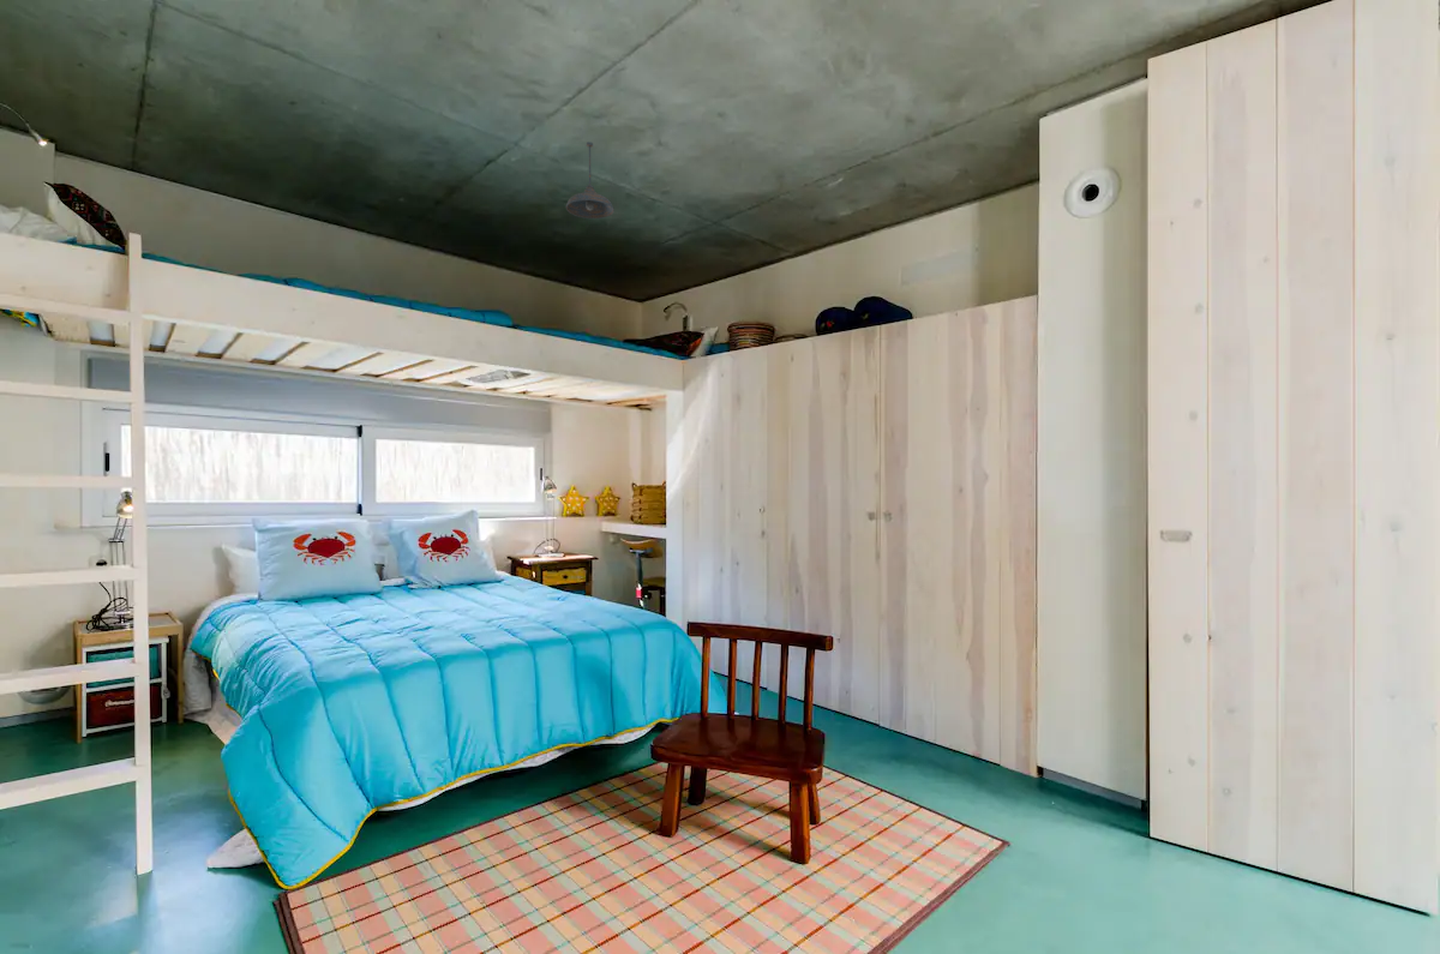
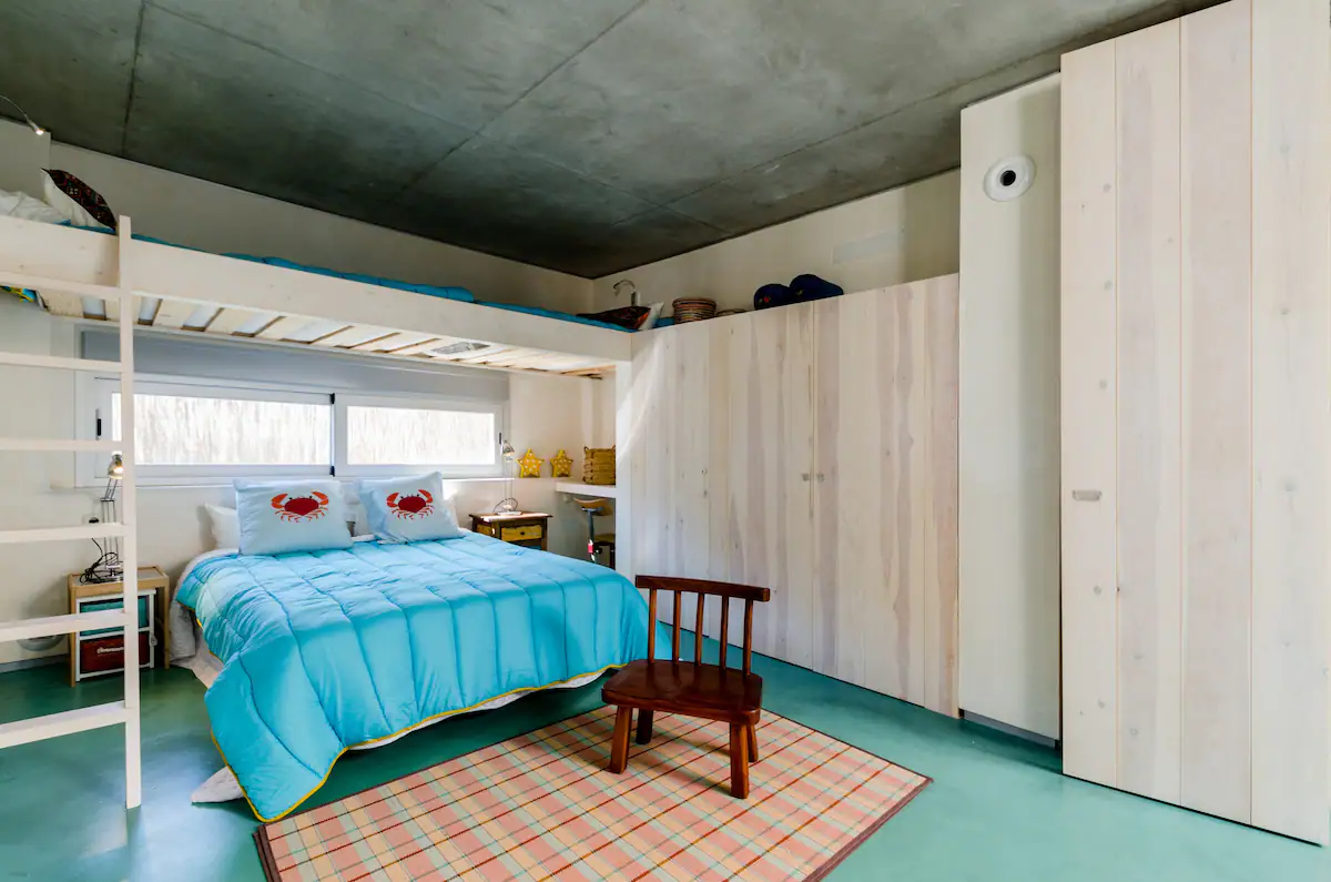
- pendant light (589, 176)
